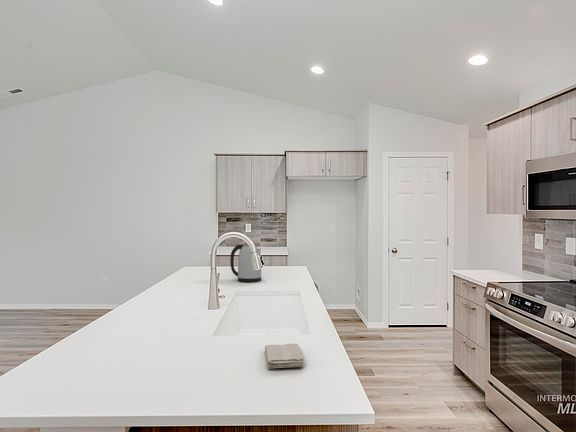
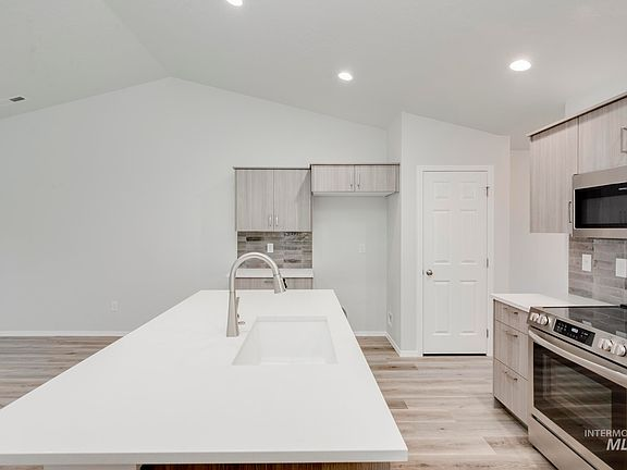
- kettle (245, 261)
- washcloth (283, 354)
